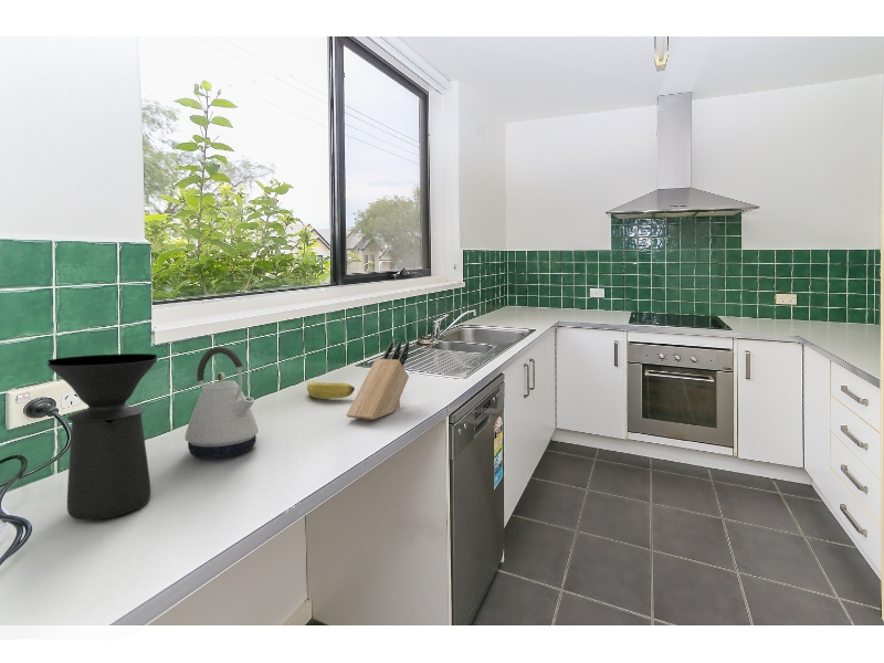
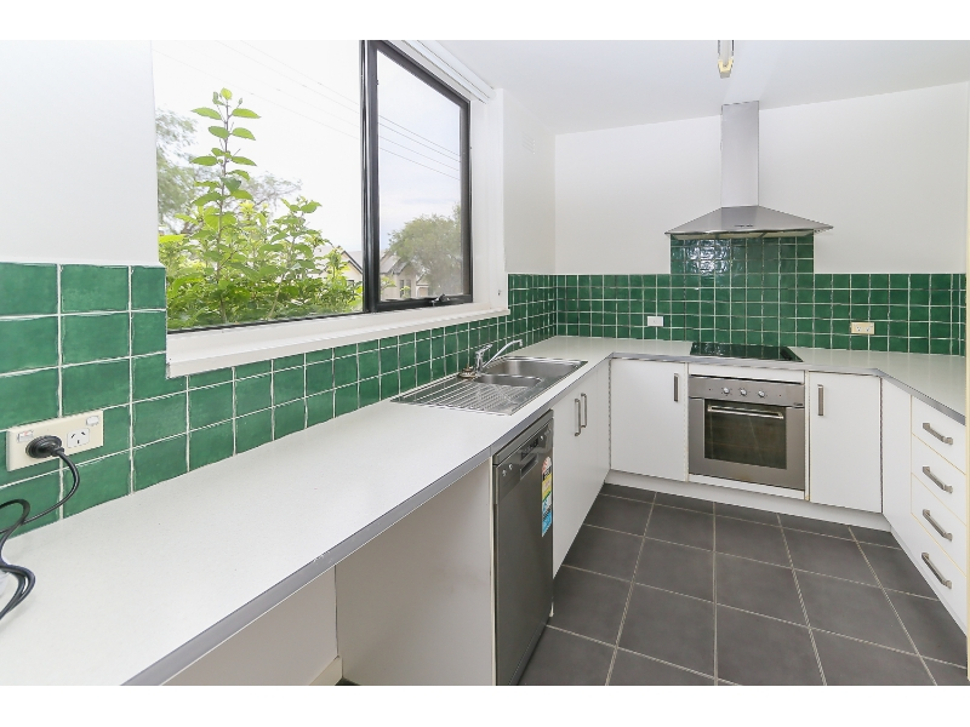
- banana (329, 388)
- coffee maker (107, 432)
- kettle (223, 399)
- knife block (382, 377)
